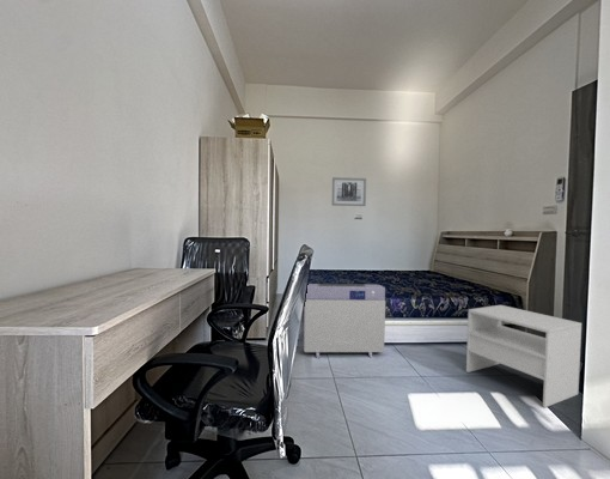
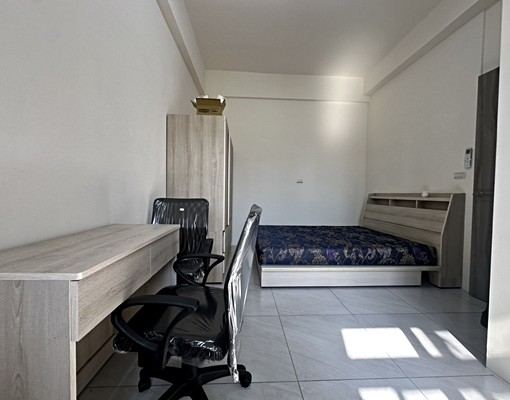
- wall art (348, 192)
- nightstand (520, 348)
- air purifier (342, 319)
